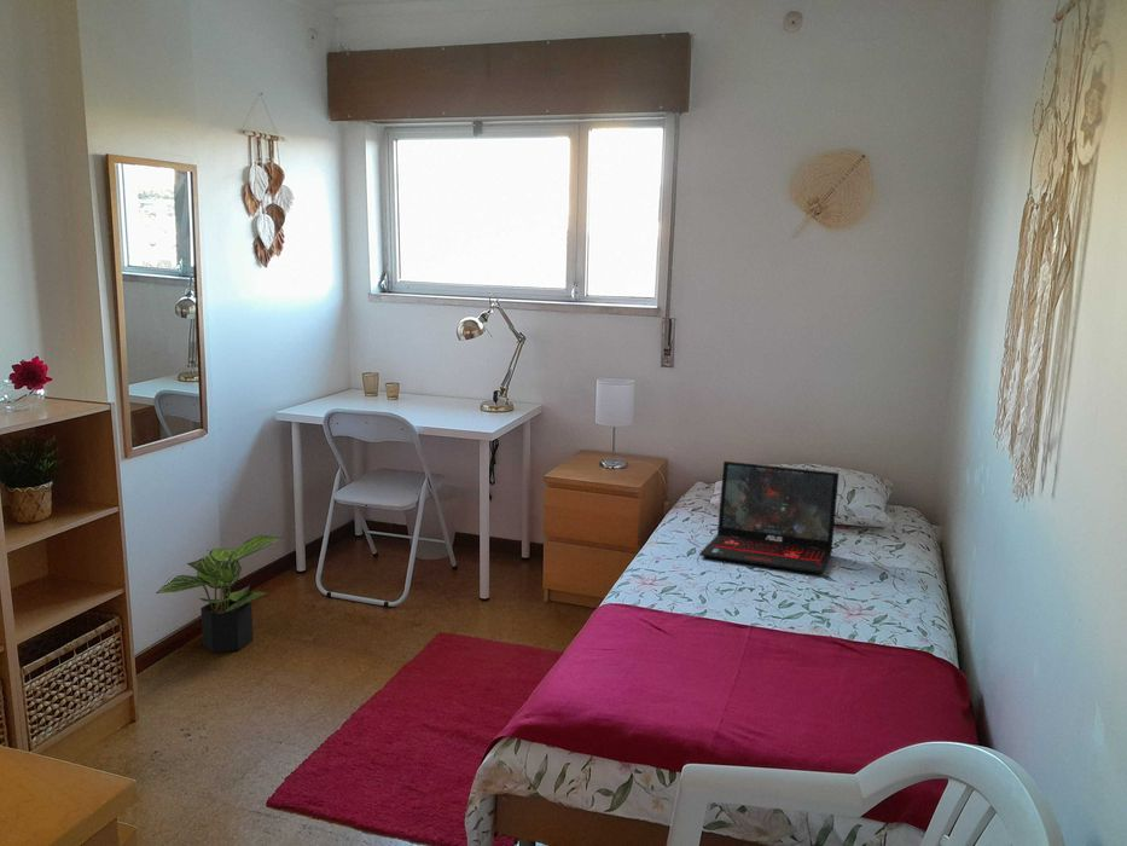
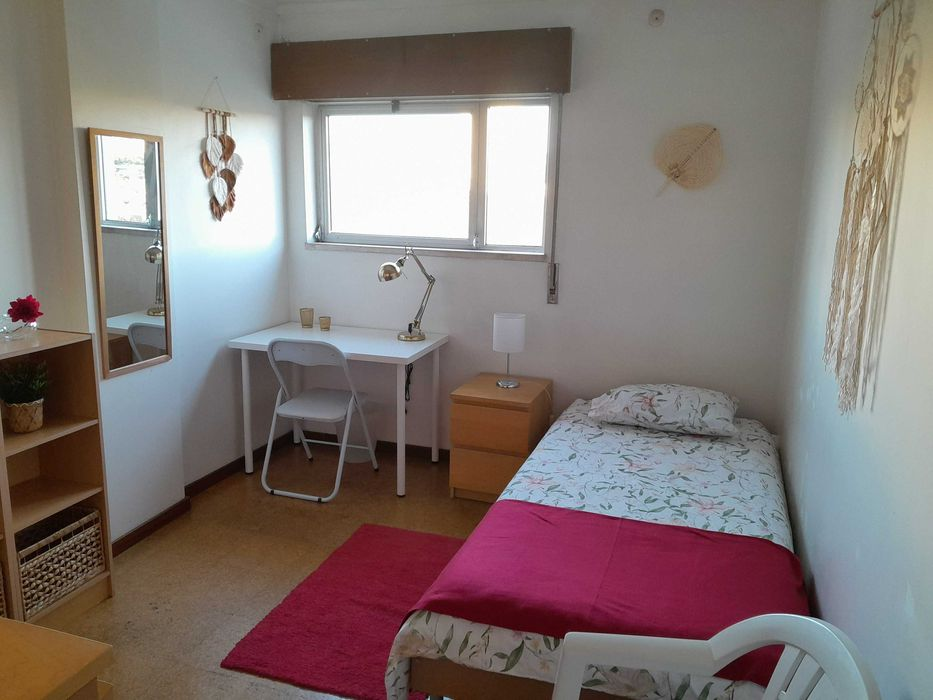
- laptop (769, 514)
- potted plant (227, 592)
